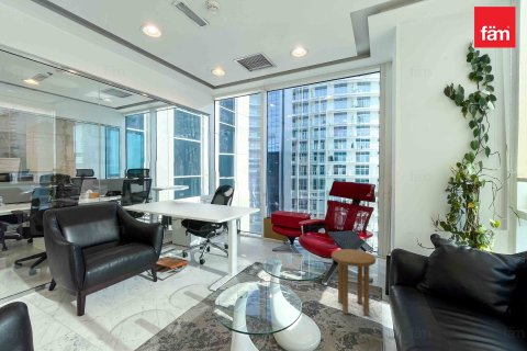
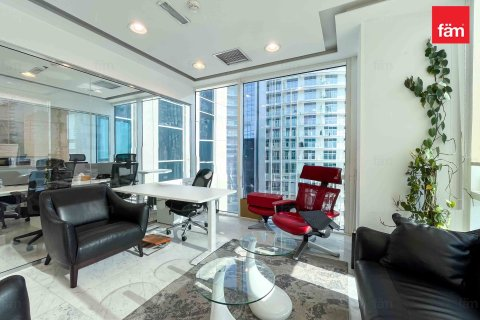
- side table (358, 281)
